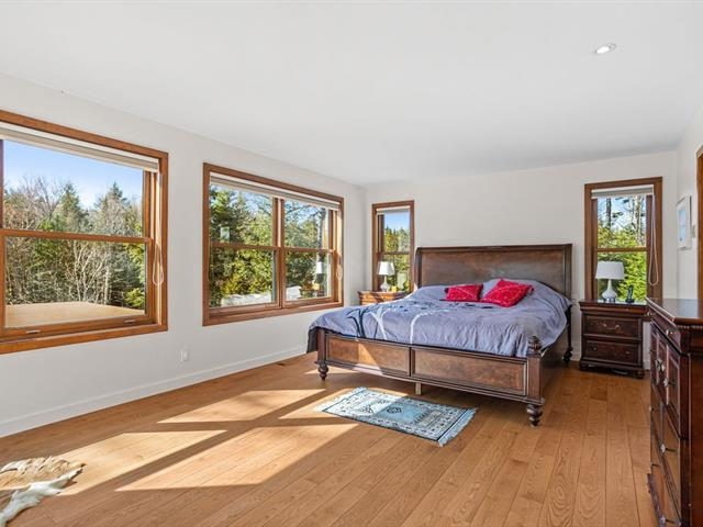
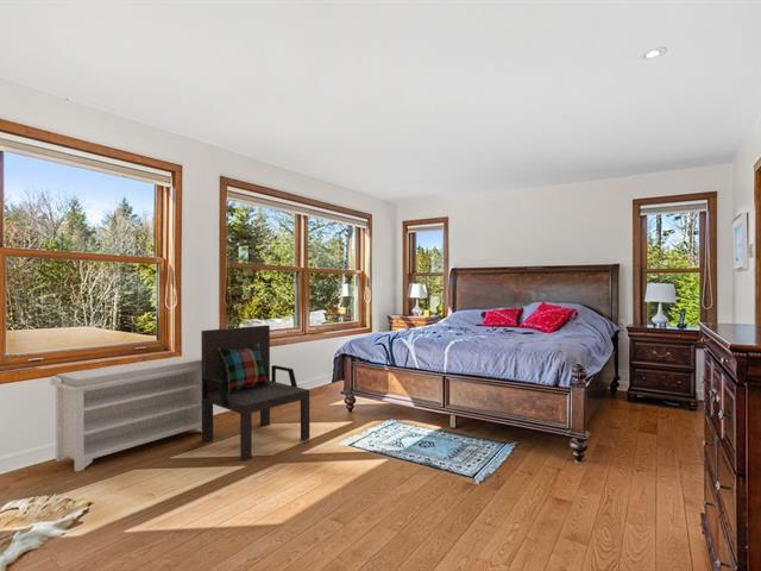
+ armchair (256, 384)
+ bench (138, 404)
